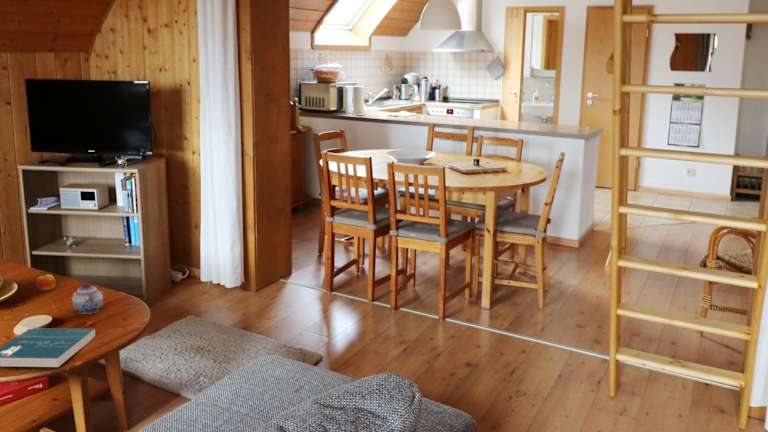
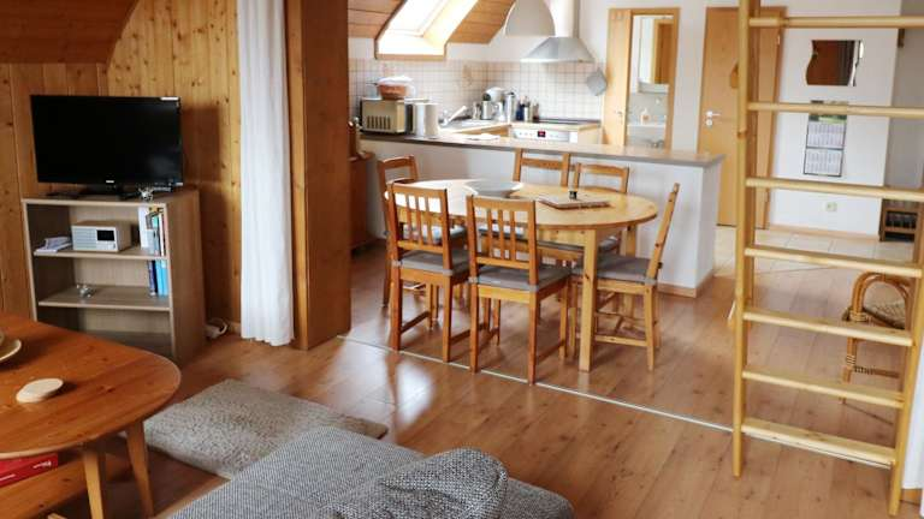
- apple (45, 280)
- teapot (87, 297)
- book (43, 346)
